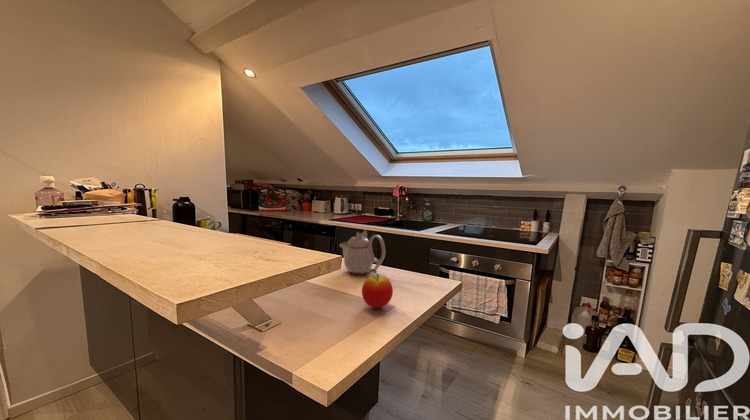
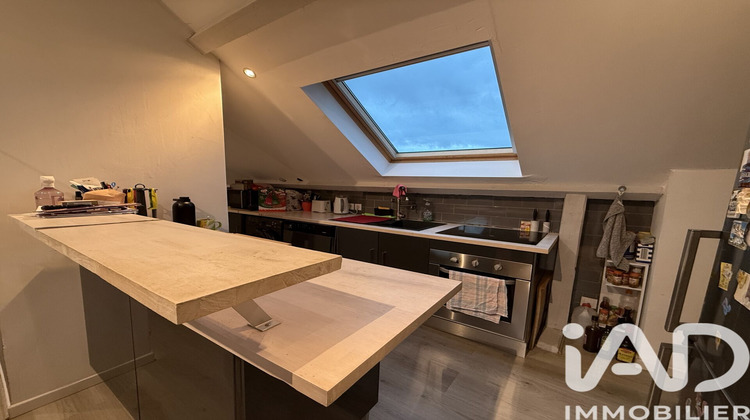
- apple (377, 288)
- teapot (361, 251)
